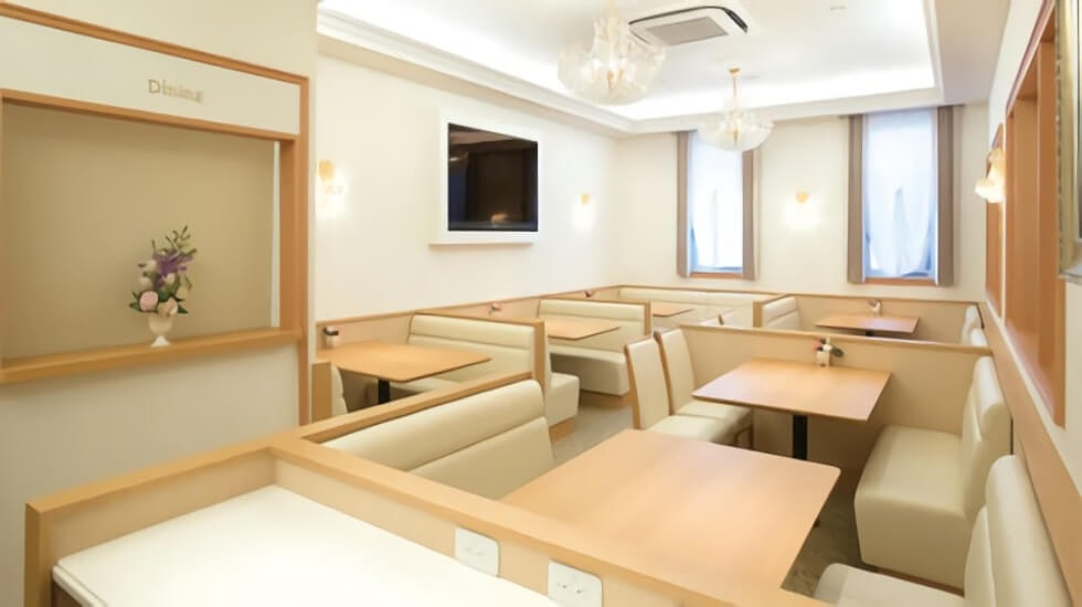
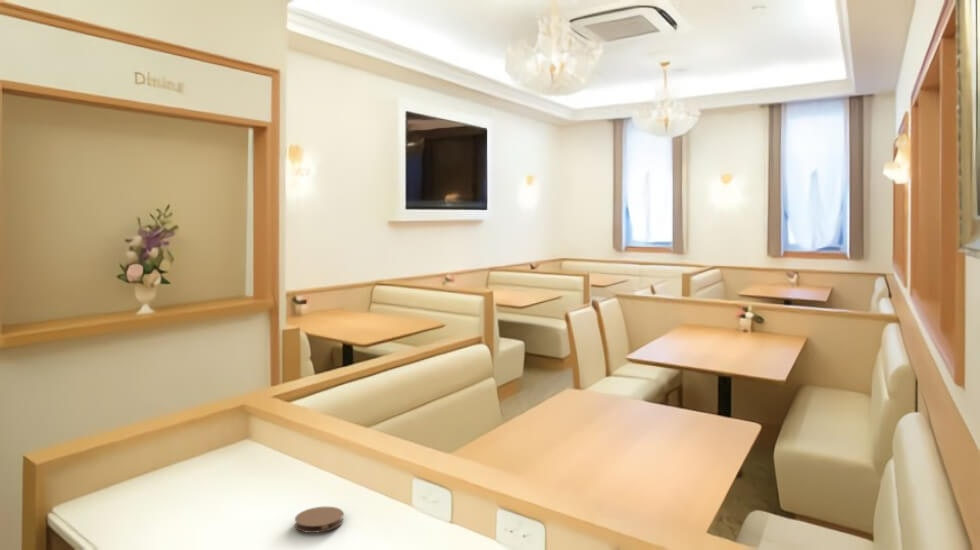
+ coaster (319, 519)
